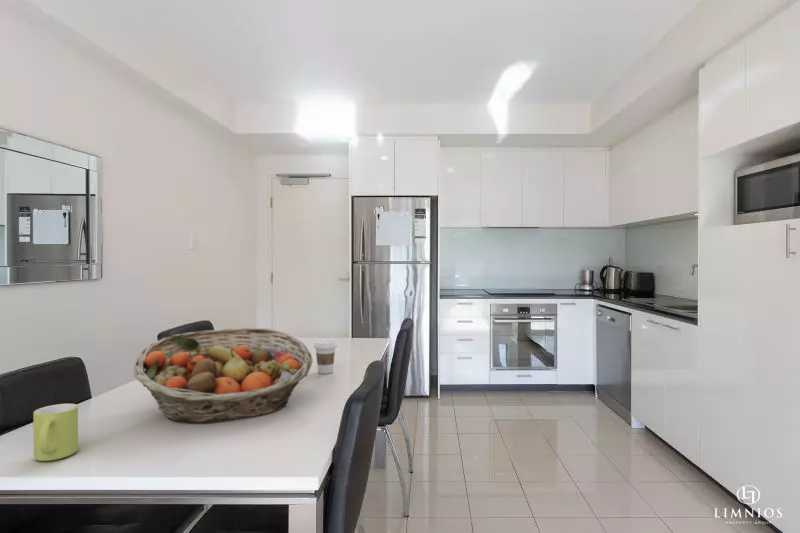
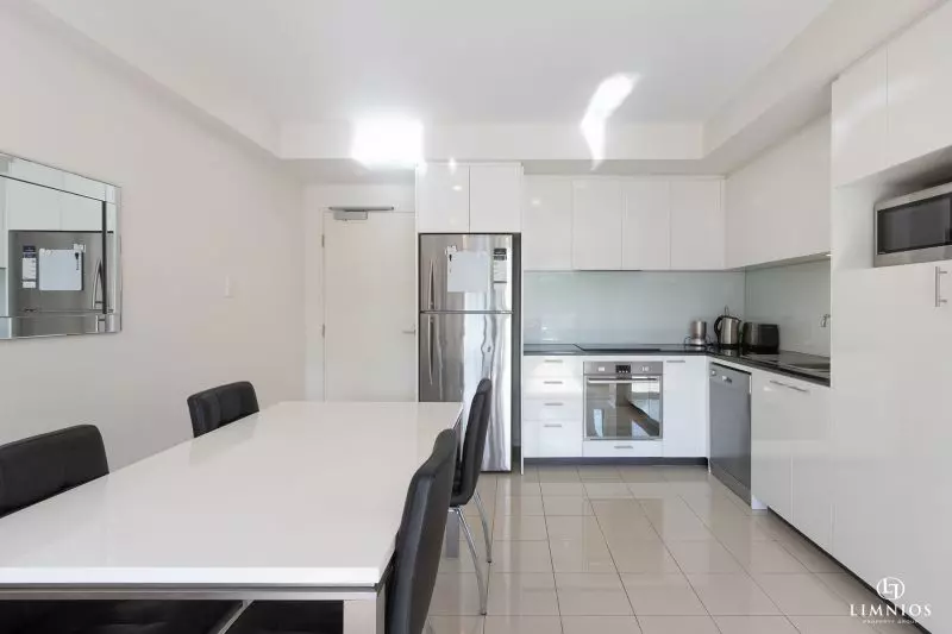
- mug (53, 434)
- fruit basket (228, 370)
- coffee cup (325, 356)
